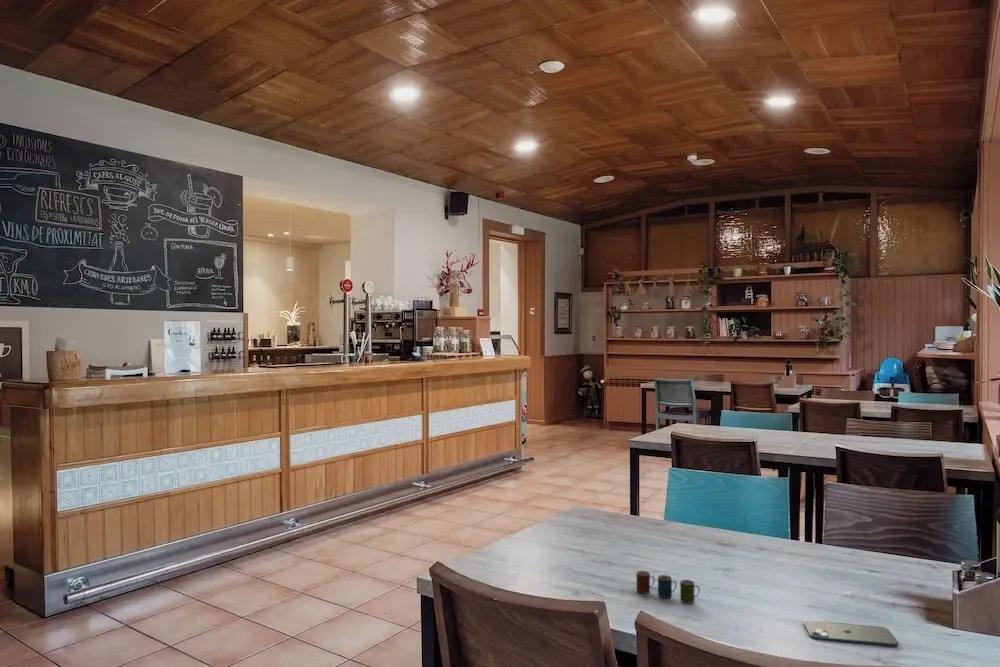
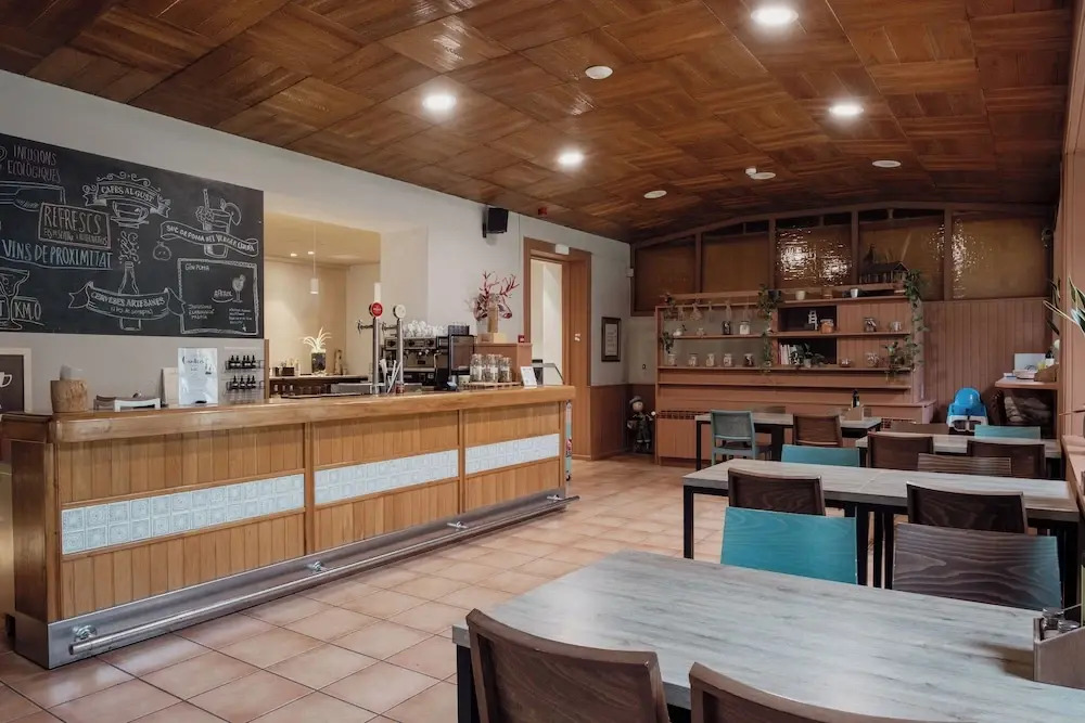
- smartphone (849, 632)
- cup (667, 581)
